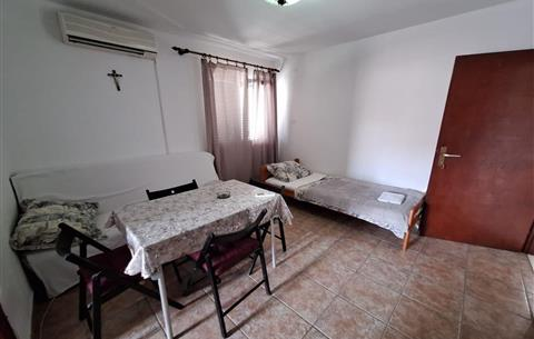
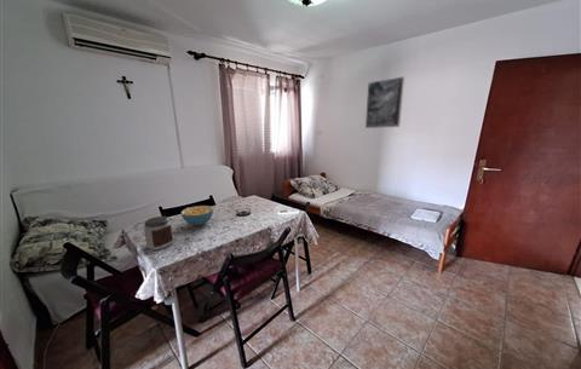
+ jar (157, 231)
+ cereal bowl (197, 217)
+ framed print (382, 104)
